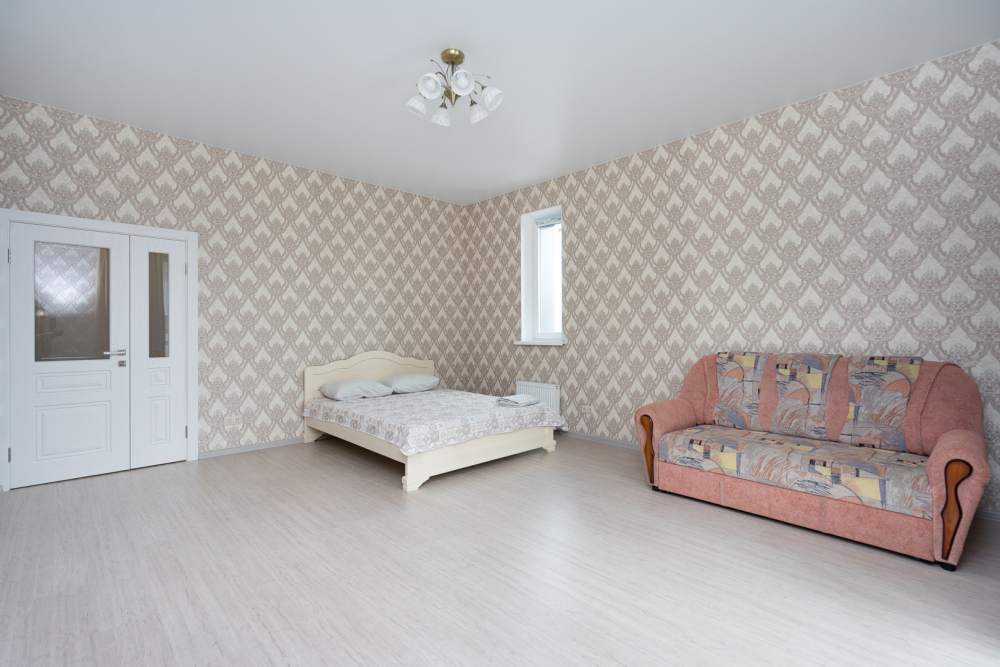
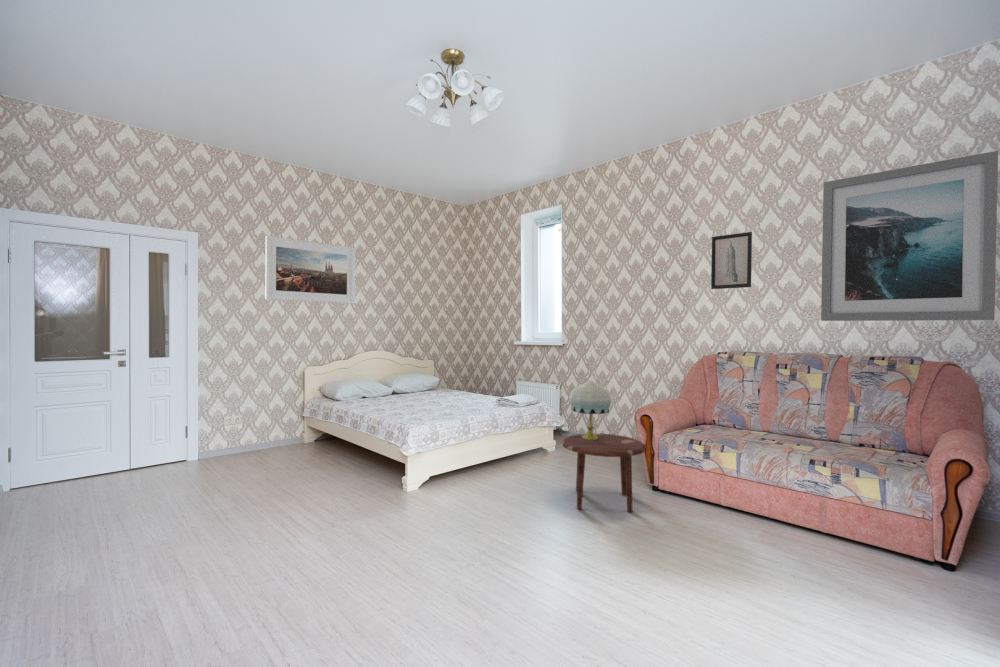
+ side table (603, 456)
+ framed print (313, 271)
+ wall art (730, 261)
+ wall art (901, 245)
+ table lamp (590, 408)
